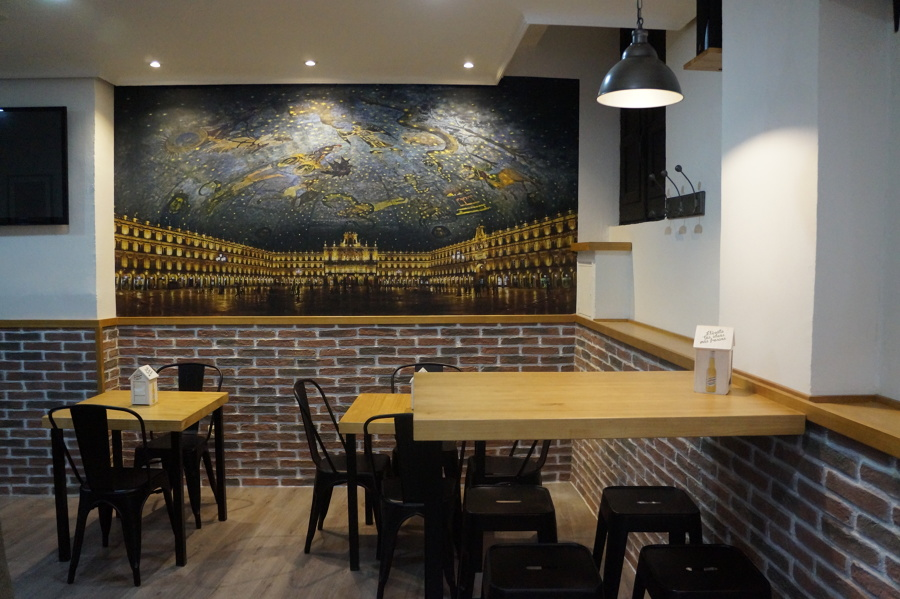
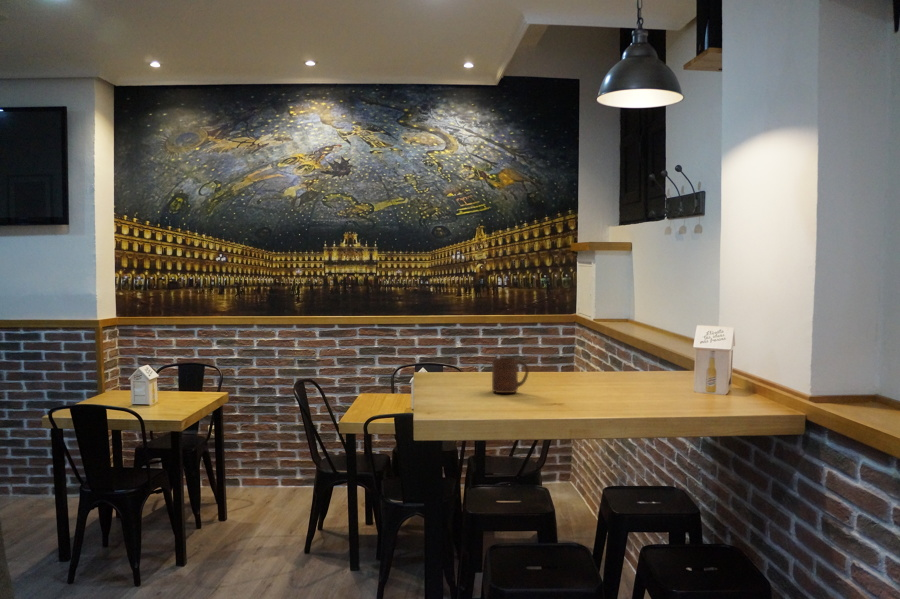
+ cup (508, 375)
